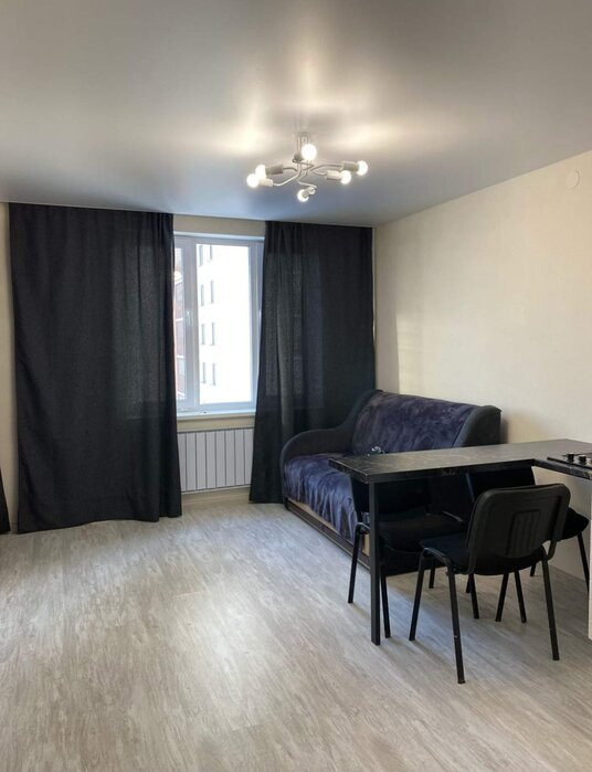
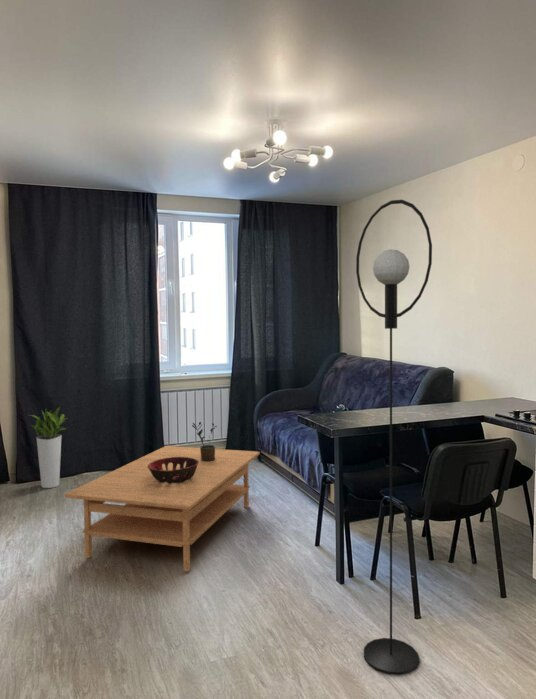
+ floor lamp (390, 433)
+ decorative bowl (173, 470)
+ planter (48, 446)
+ potted plant (208, 440)
+ coffee table (175, 499)
